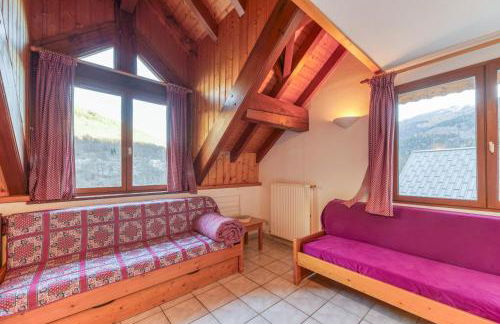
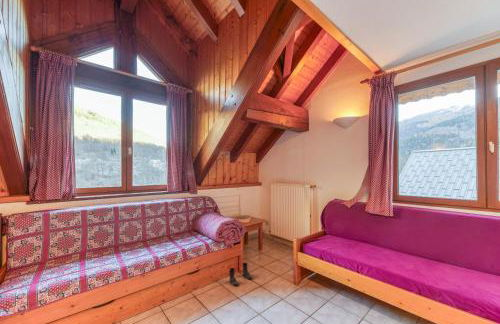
+ boots (243, 273)
